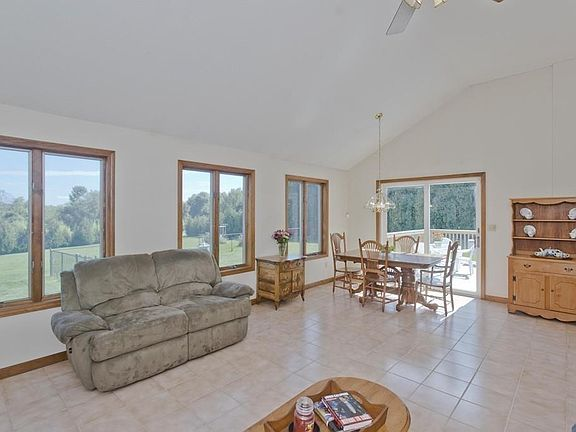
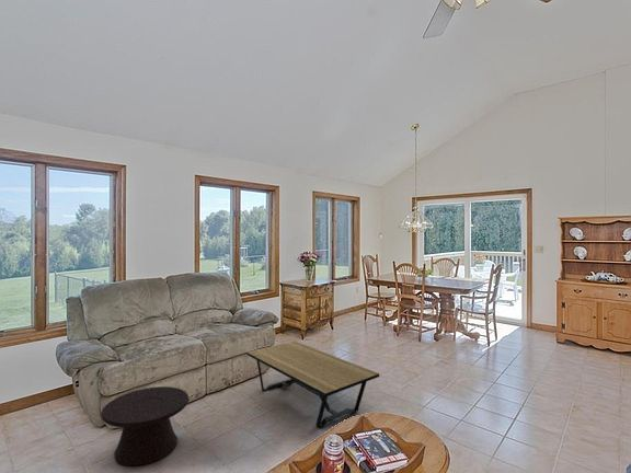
+ coffee table (307, 380)
+ side table (147, 425)
